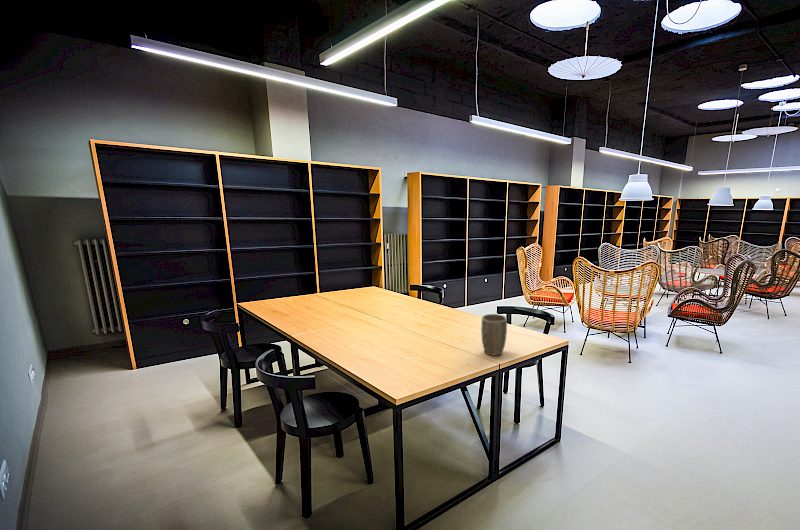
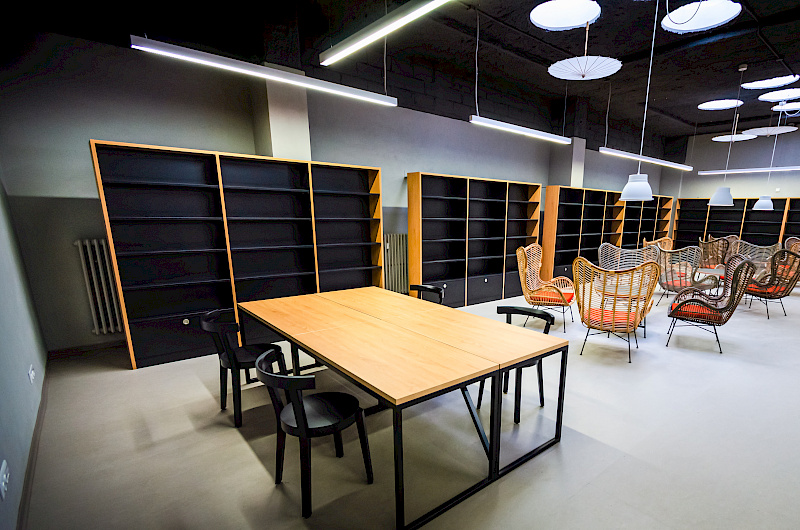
- plant pot (493, 334)
